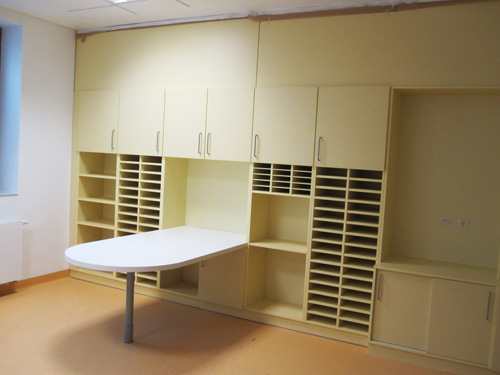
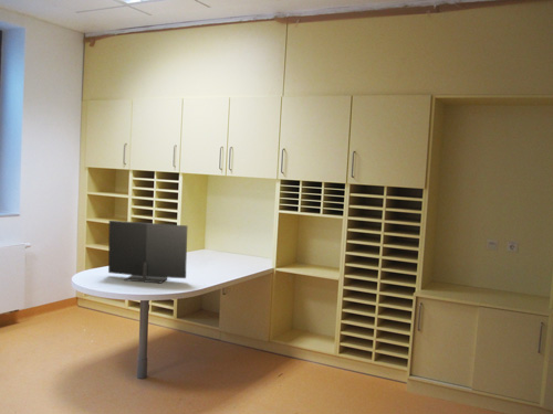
+ monitor (150, 250)
